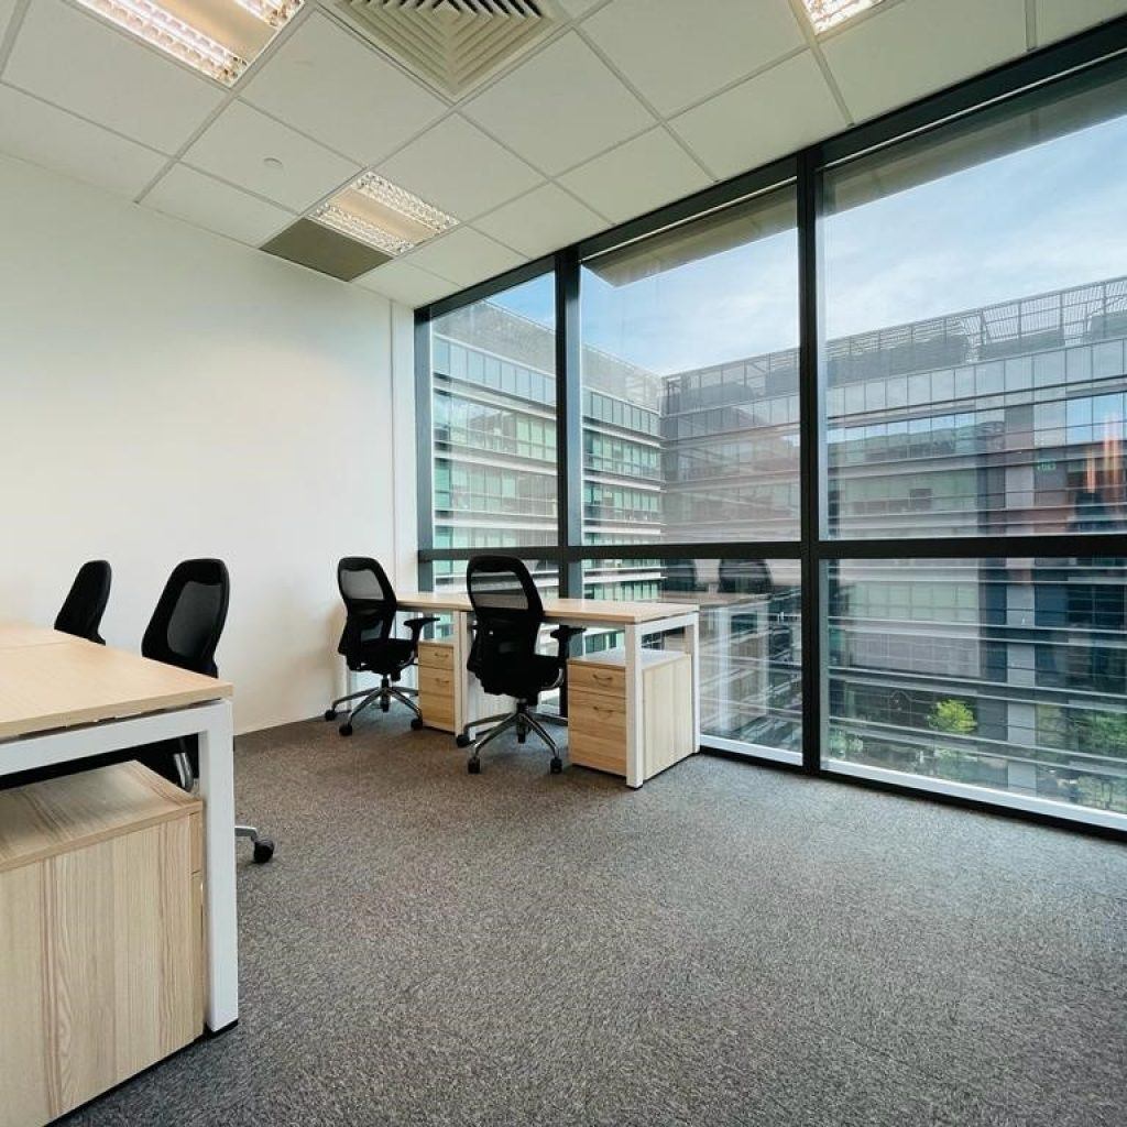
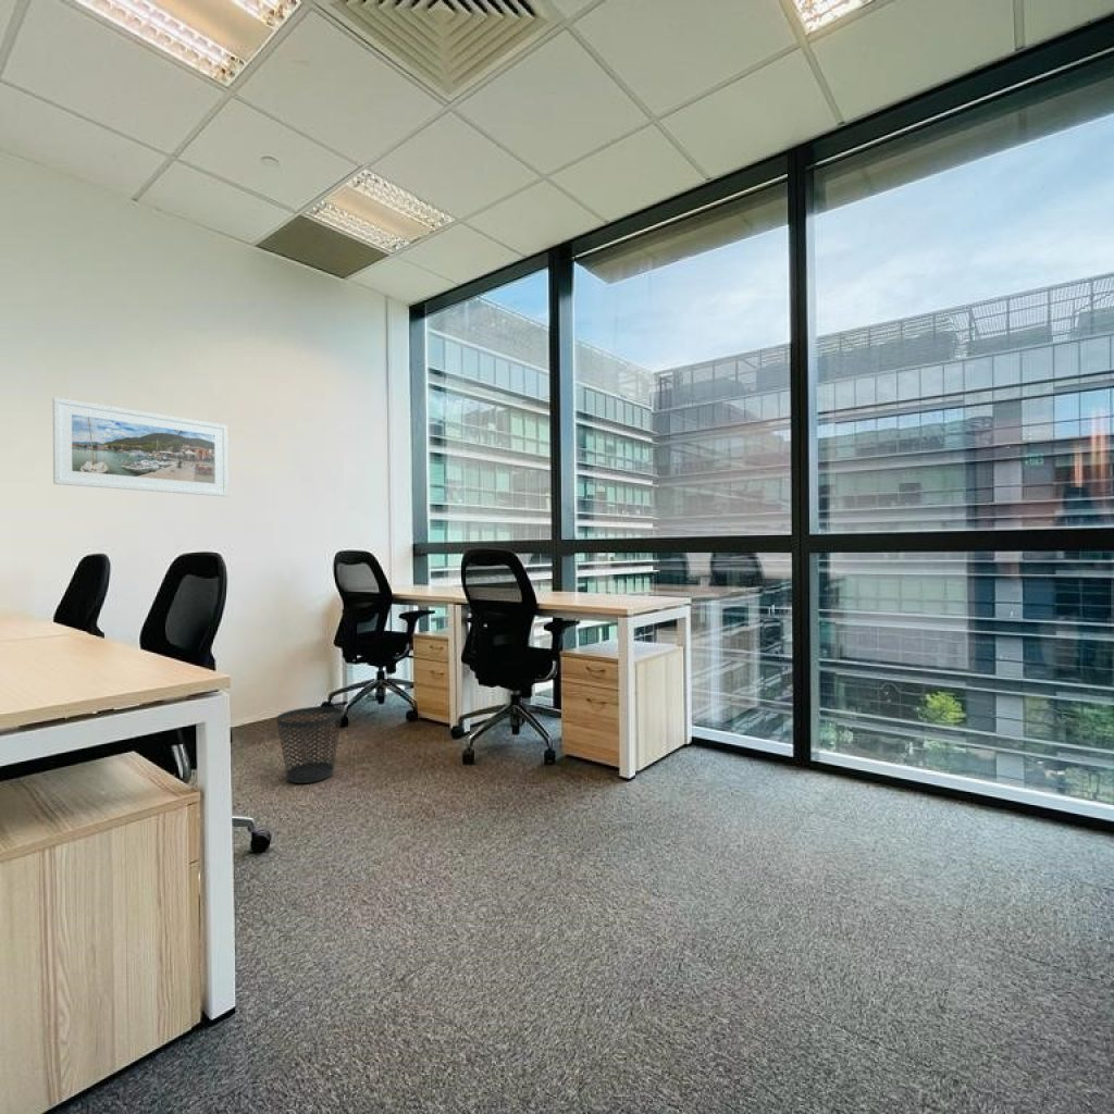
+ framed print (148, 451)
+ wastebasket (310, 745)
